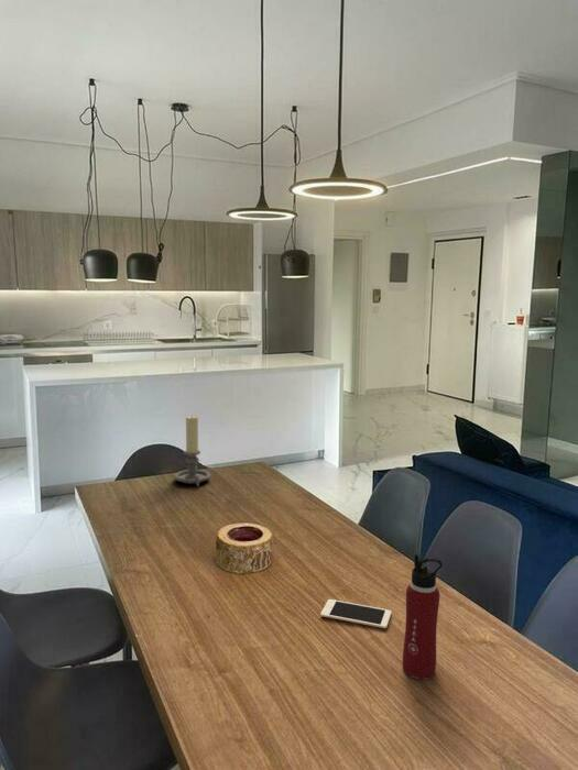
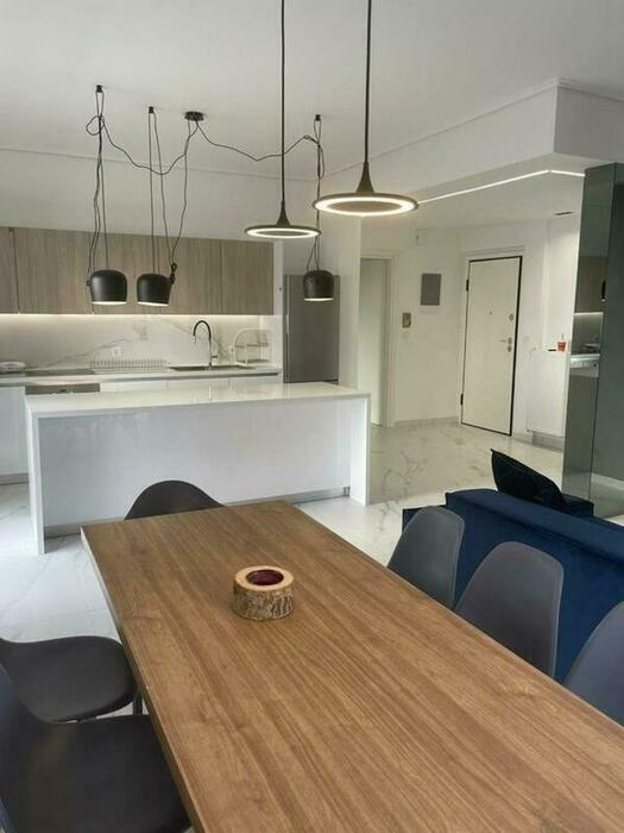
- cell phone (356, 613)
- candle holder (193, 449)
- water bottle (422, 614)
